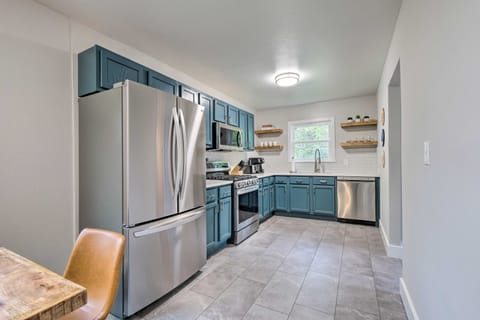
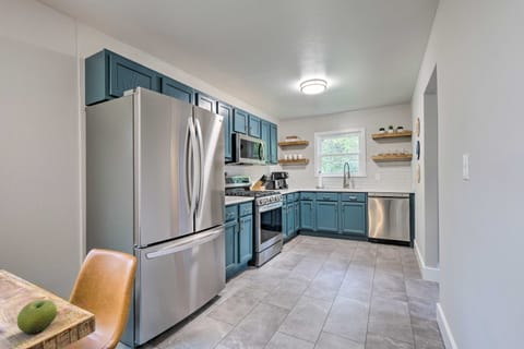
+ fruit (37, 315)
